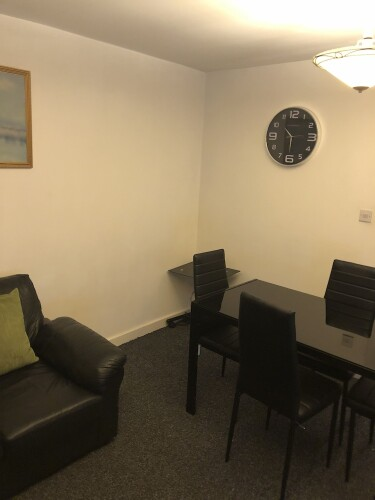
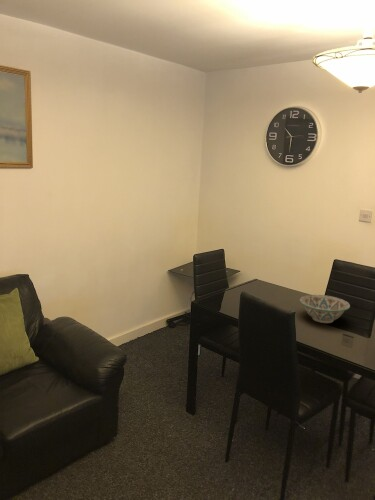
+ decorative bowl (323, 310)
